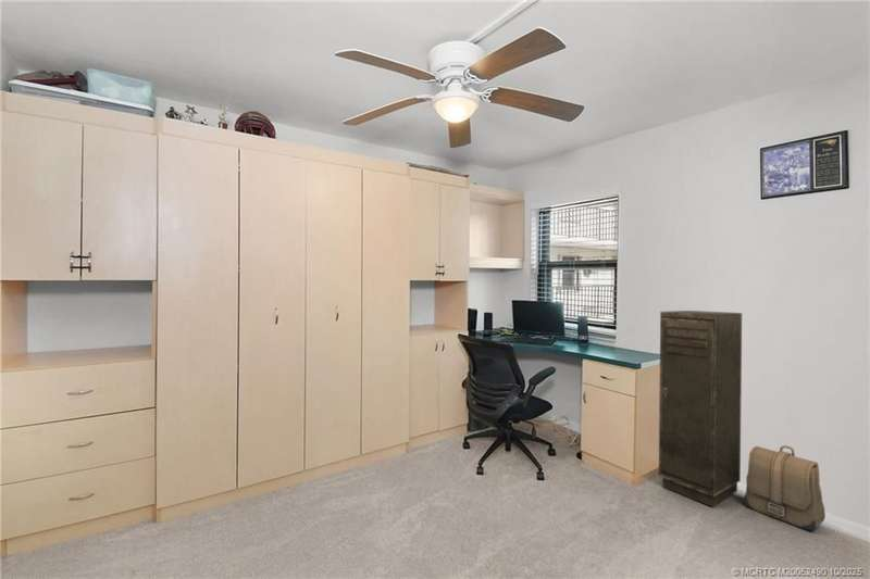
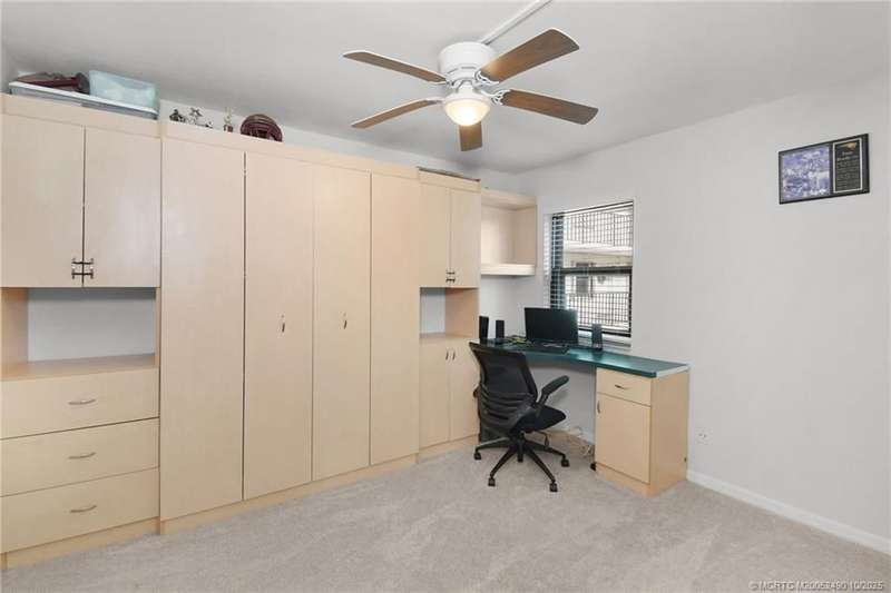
- storage cabinet (699, 401)
- backpack (782, 482)
